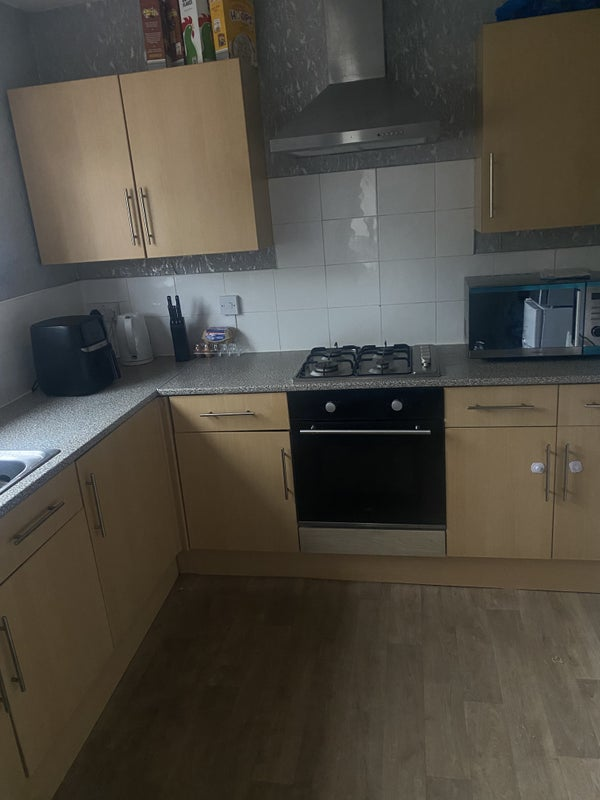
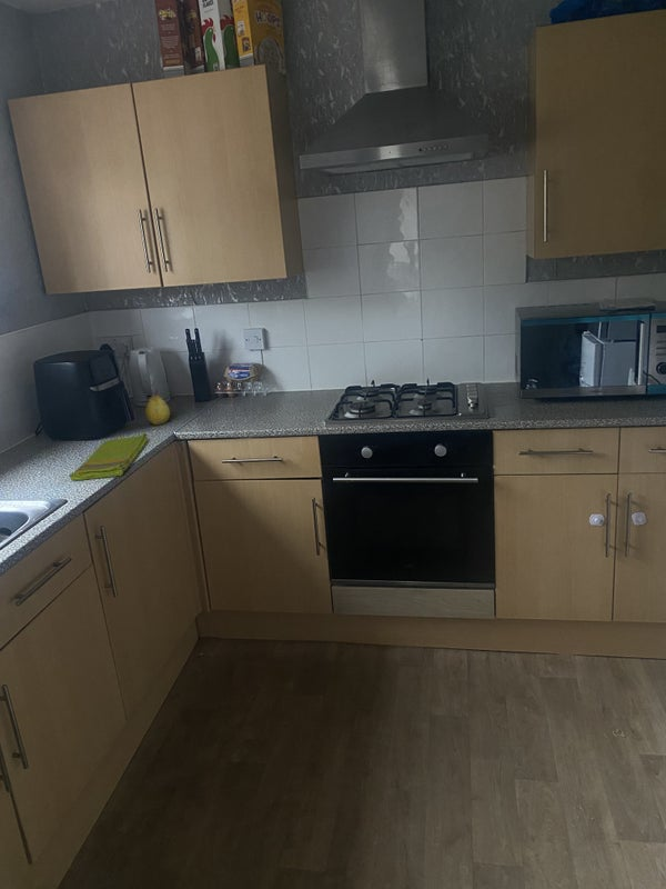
+ fruit (157, 407)
+ dish towel (111, 455)
